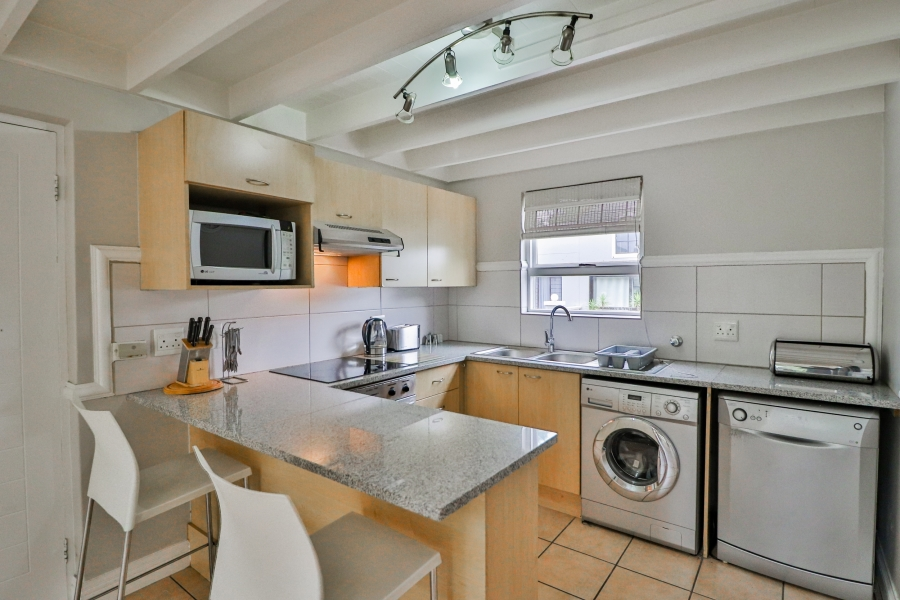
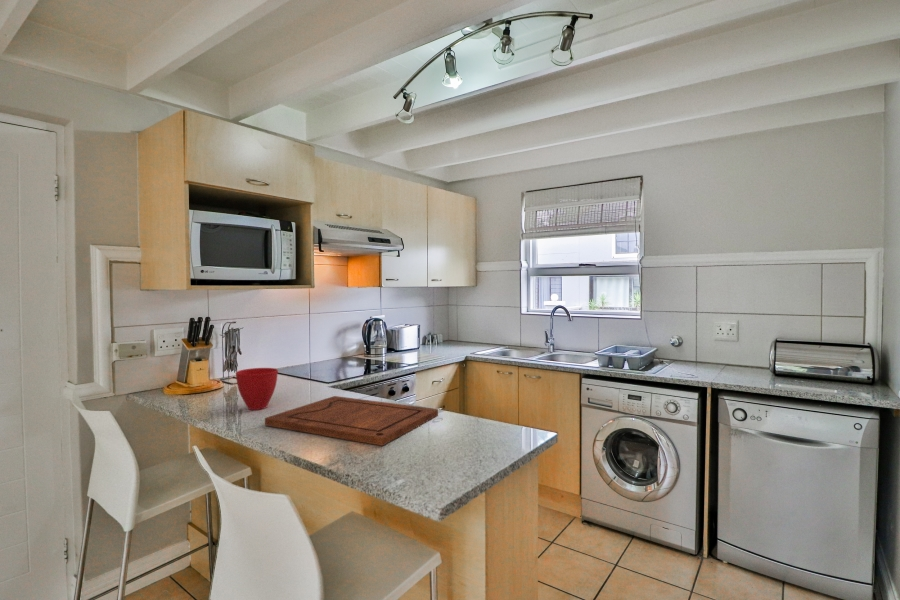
+ cutting board (354, 416)
+ cup (257, 389)
